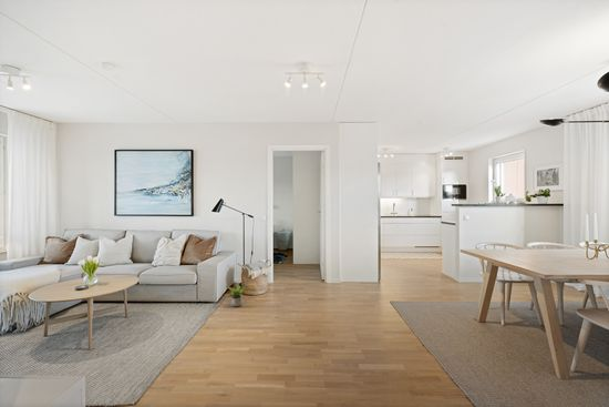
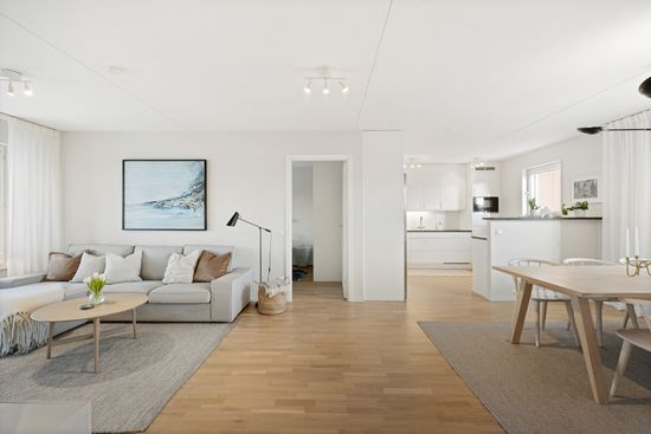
- potted plant (236, 295)
